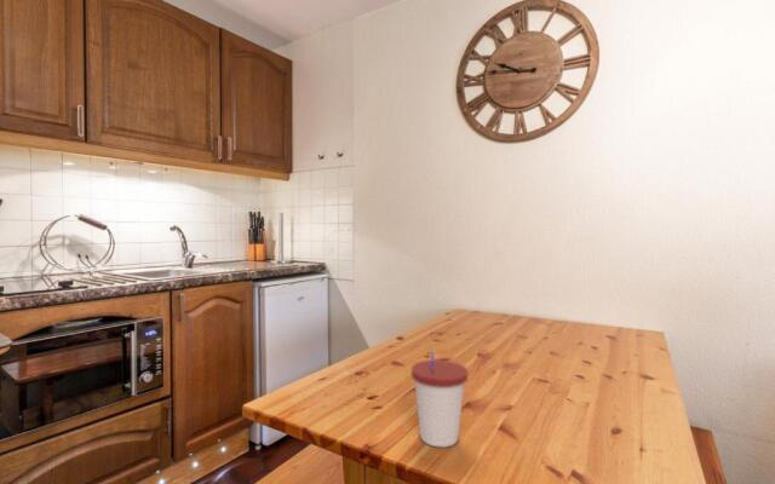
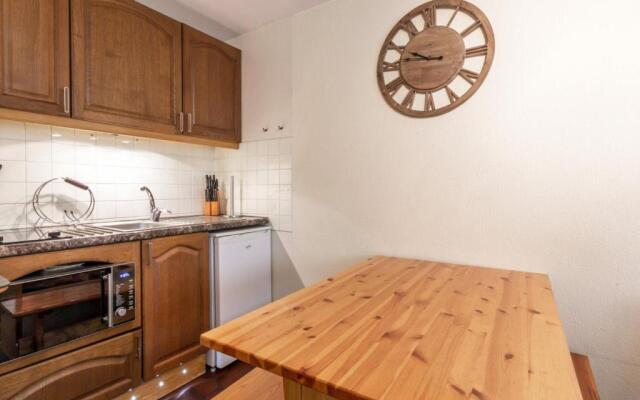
- cup (438, 394)
